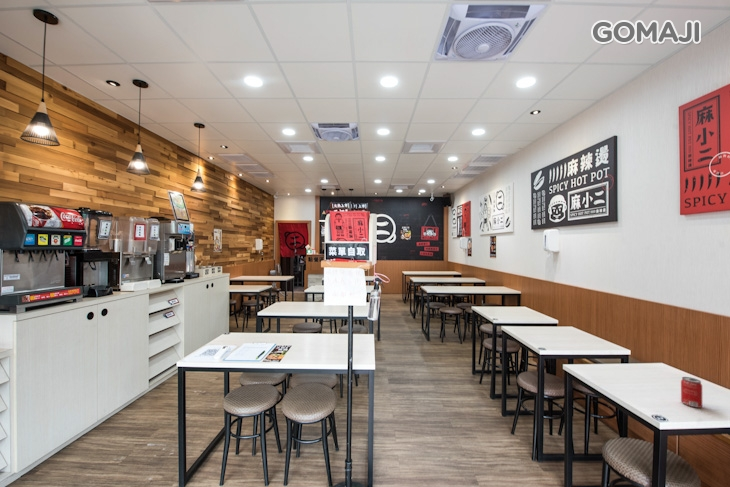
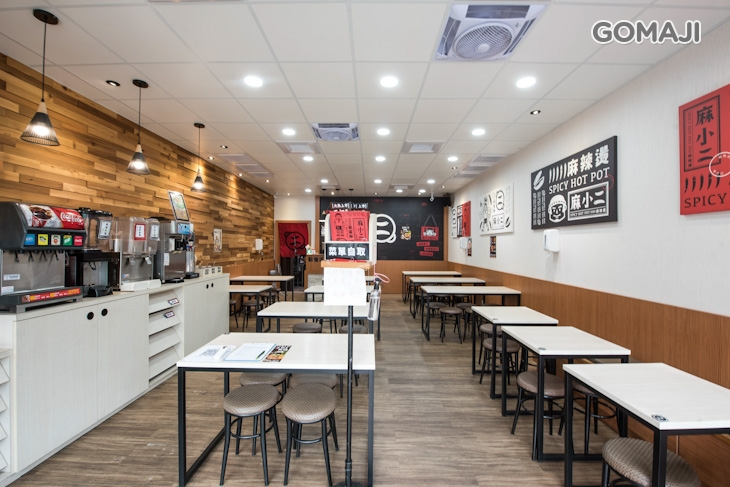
- beverage can (691, 392)
